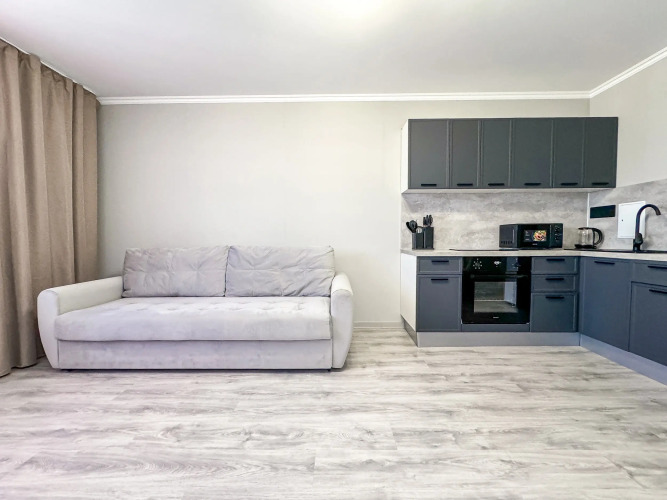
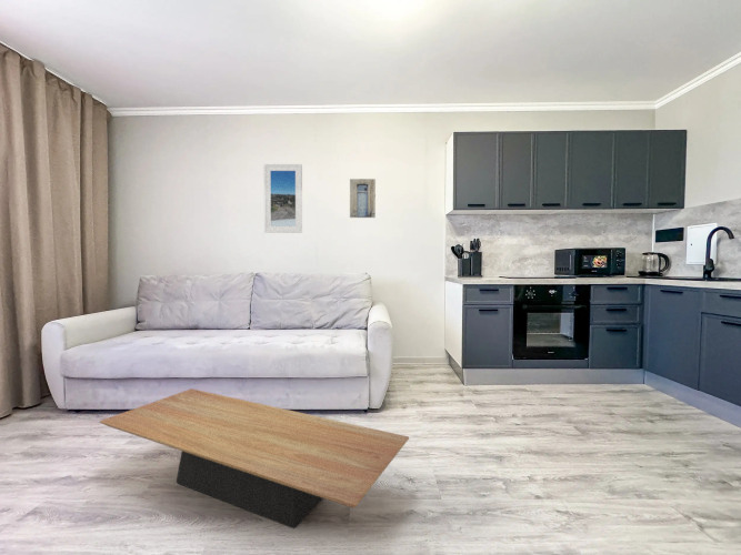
+ wall art (362, 198)
+ coffee table (248, 458)
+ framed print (282, 198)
